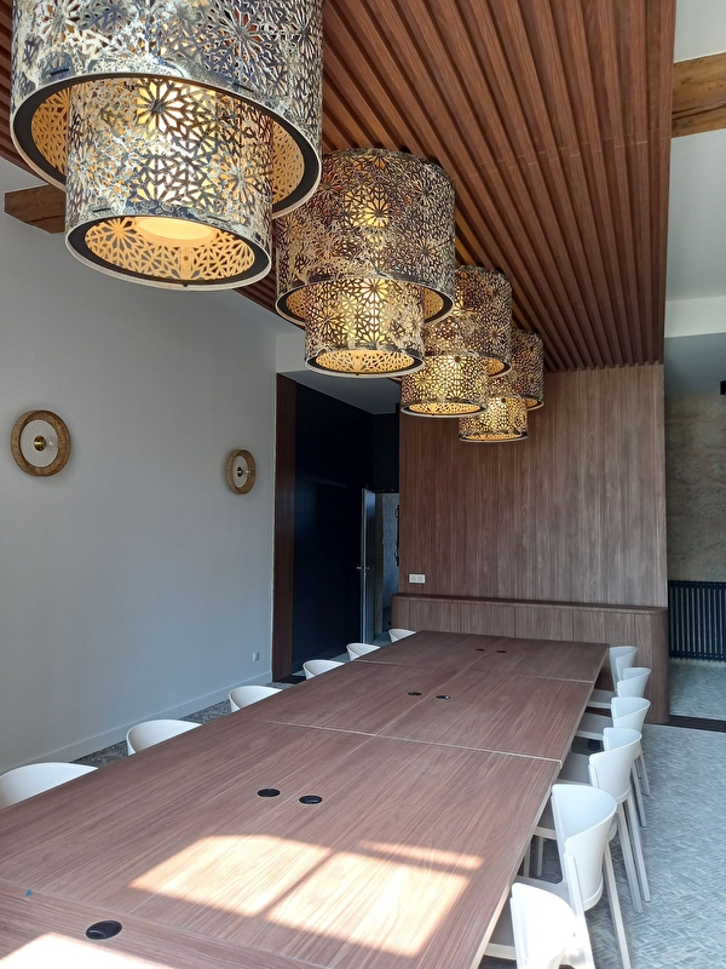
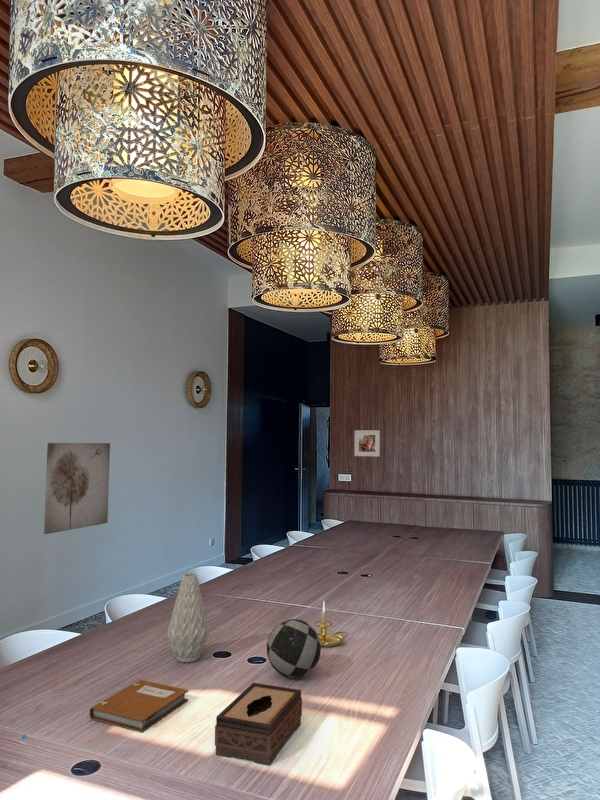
+ notebook (141, 702)
+ vase (188, 616)
+ tissue box (260, 720)
+ candle holder (326, 621)
+ wall art (79, 485)
+ decorative ball (293, 647)
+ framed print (367, 443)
